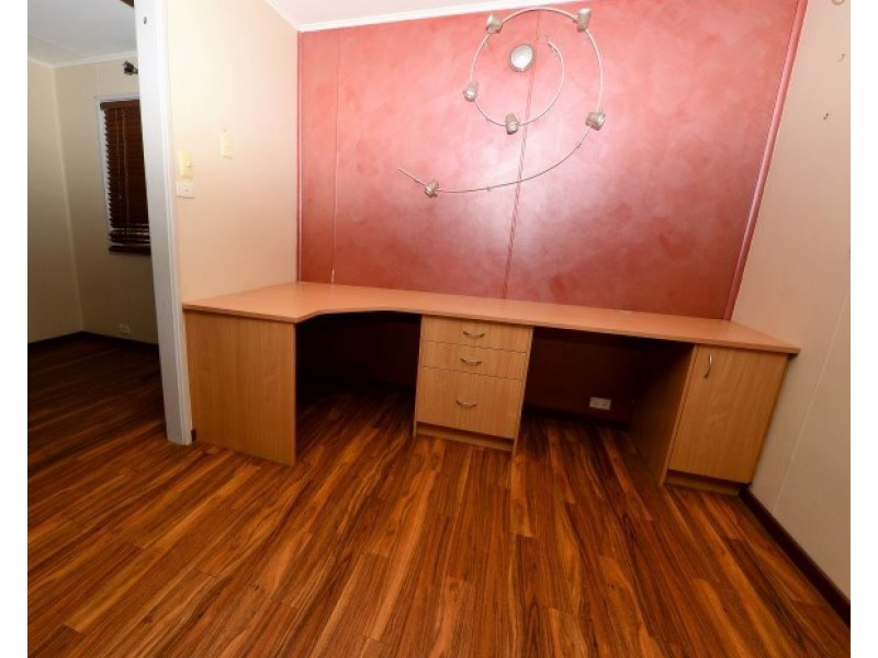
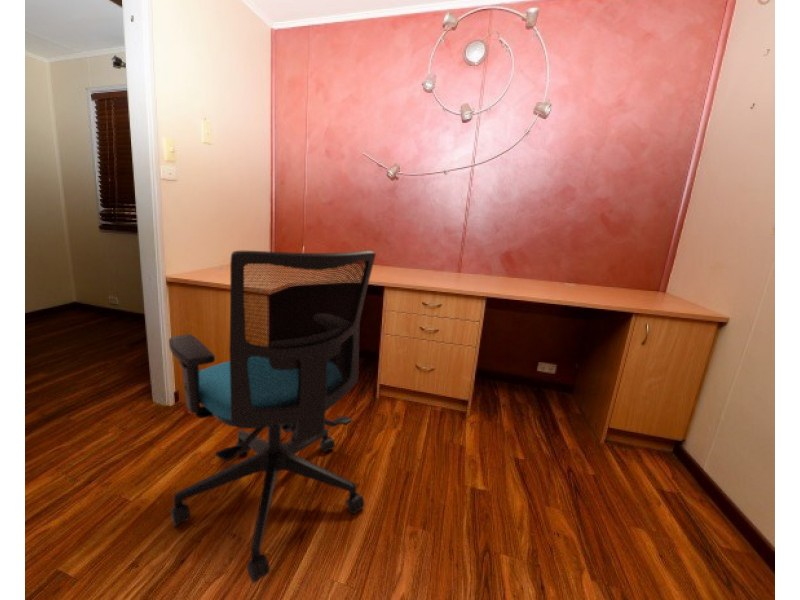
+ office chair (273, 376)
